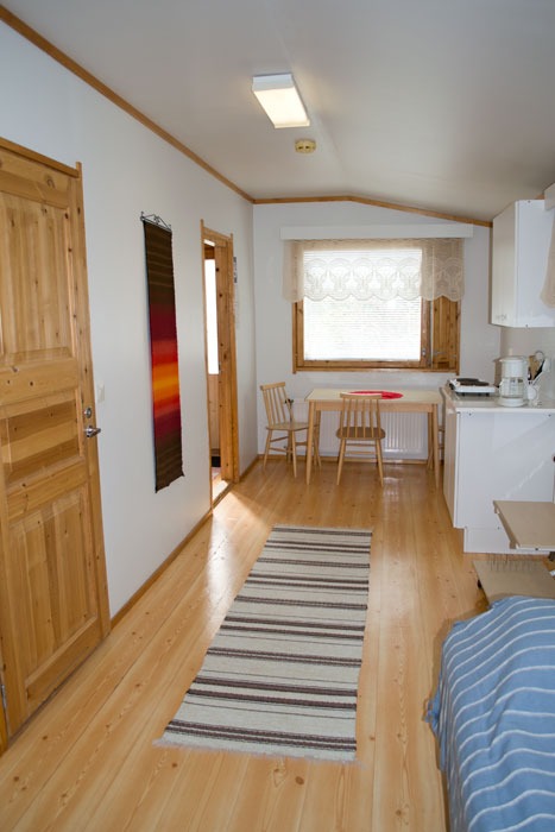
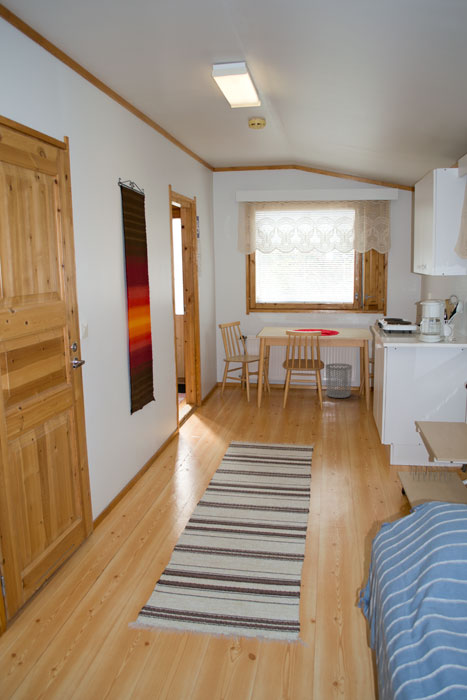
+ waste bin (338, 380)
